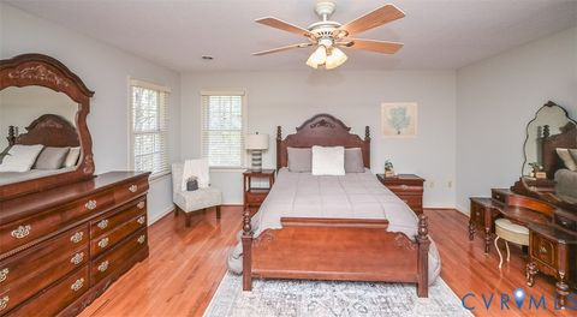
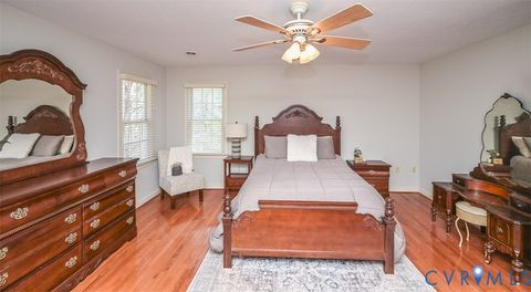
- wall art (398, 120)
